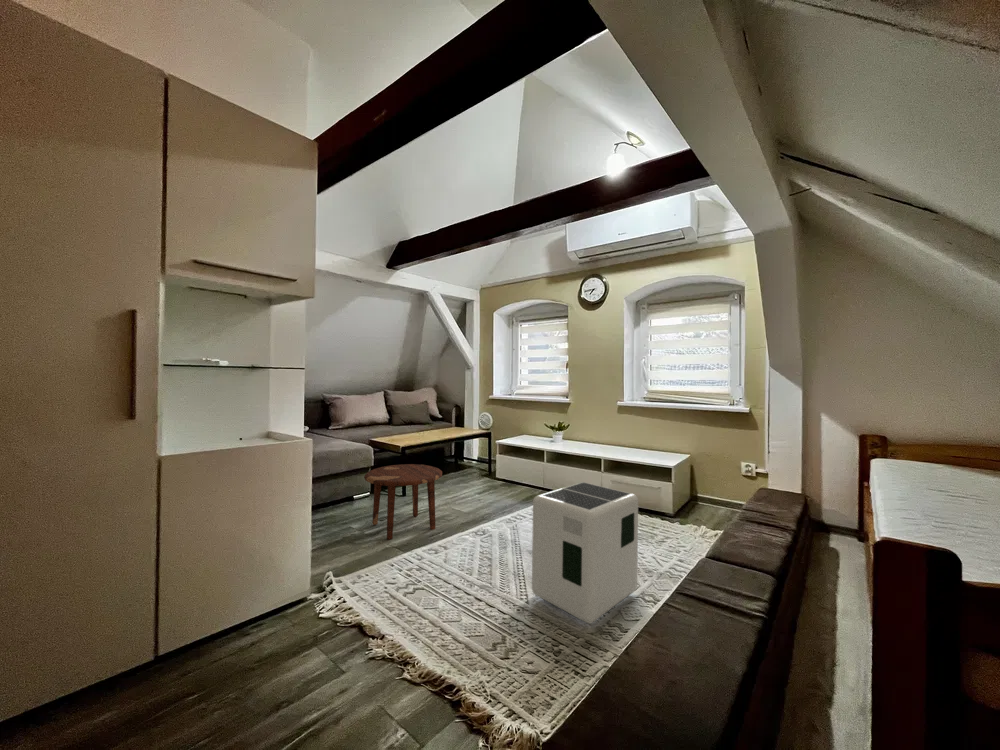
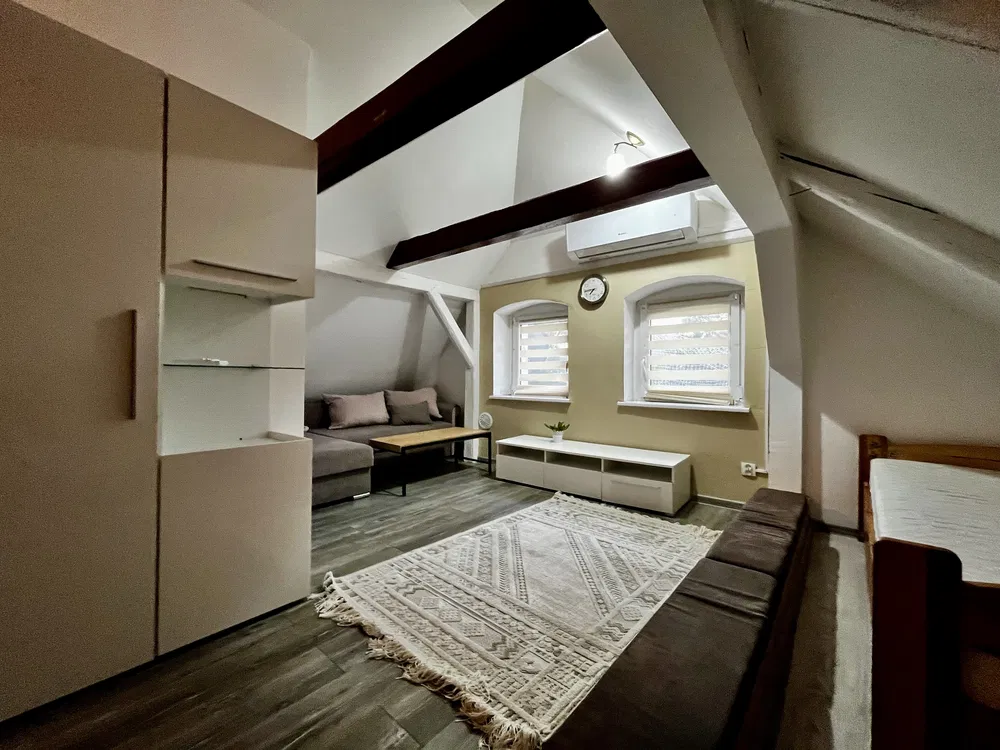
- air purifier (586, 545)
- side table (412, 499)
